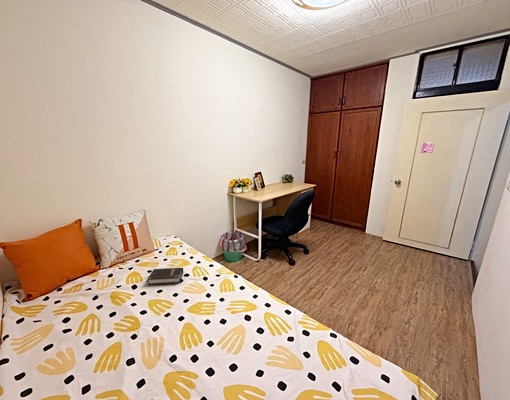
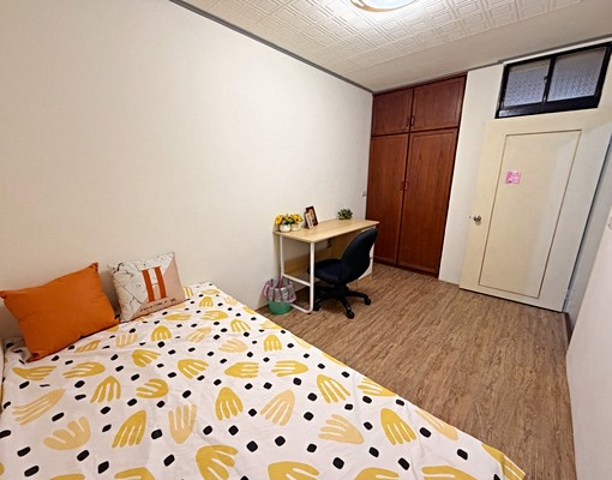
- hardback book (166, 275)
